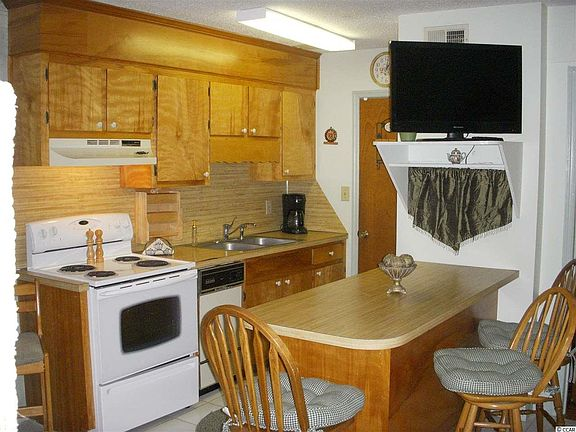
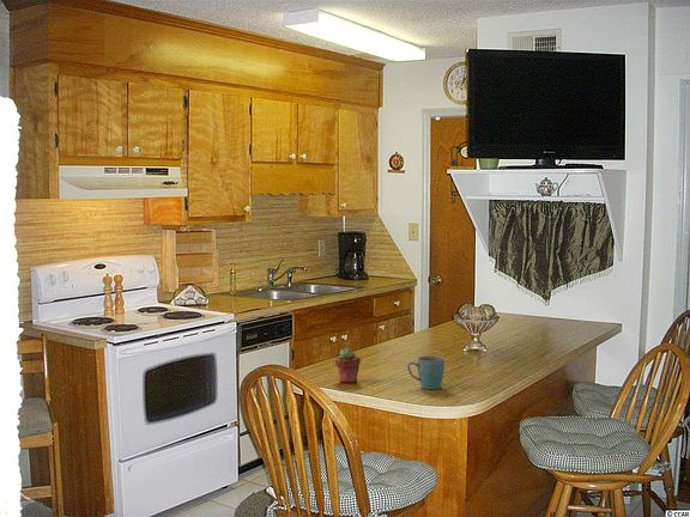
+ potted succulent (347, 364)
+ mug (425, 372)
